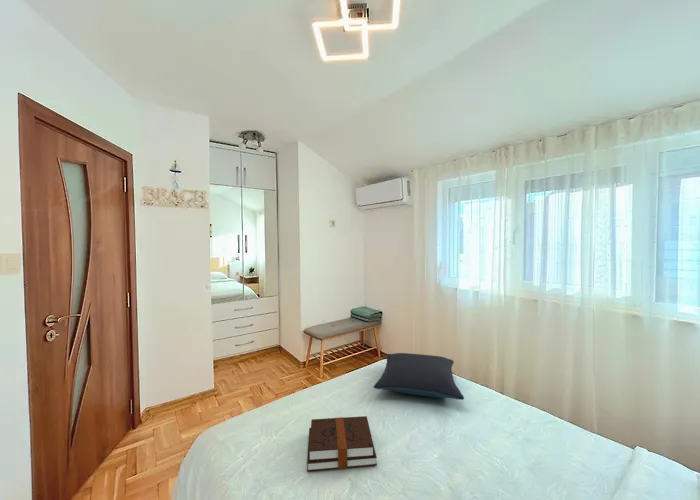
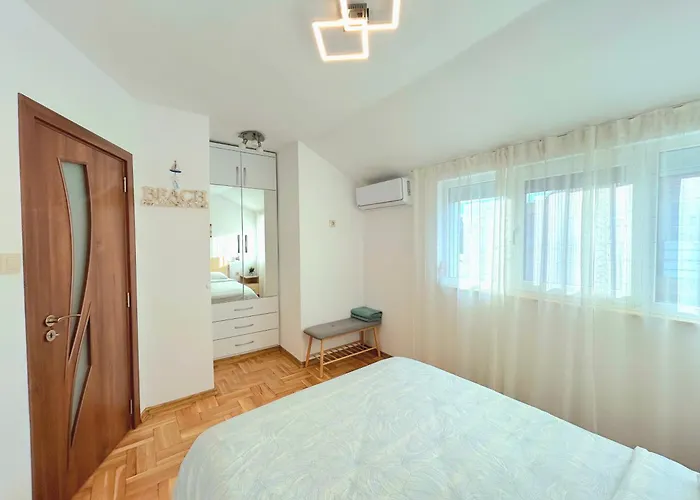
- hardback book (340, 439)
- pillow (417, 373)
